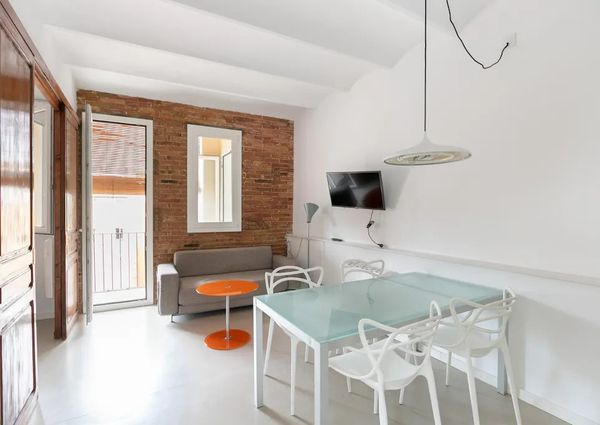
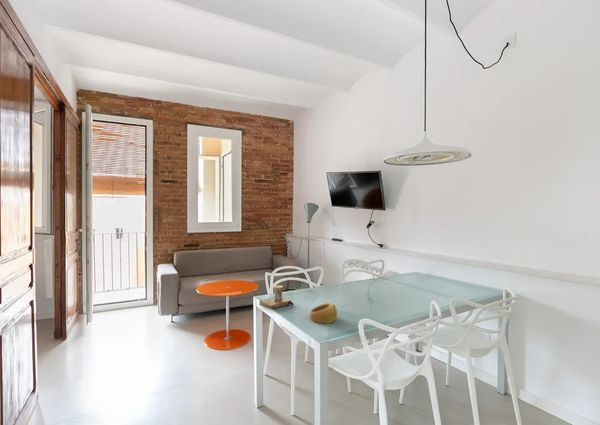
+ ring (323, 311)
+ cup (277, 296)
